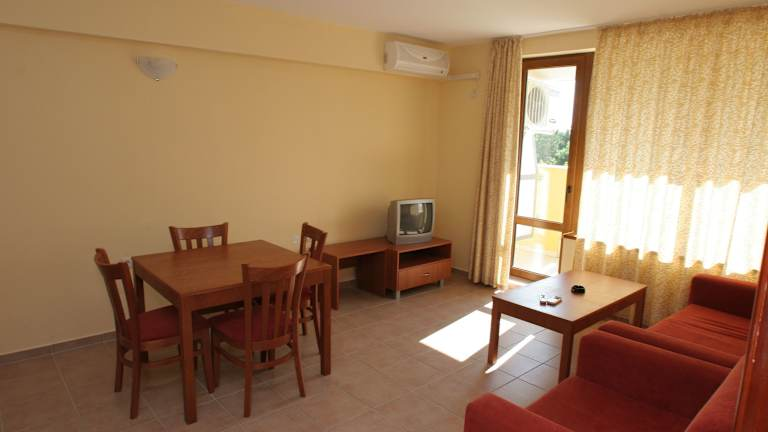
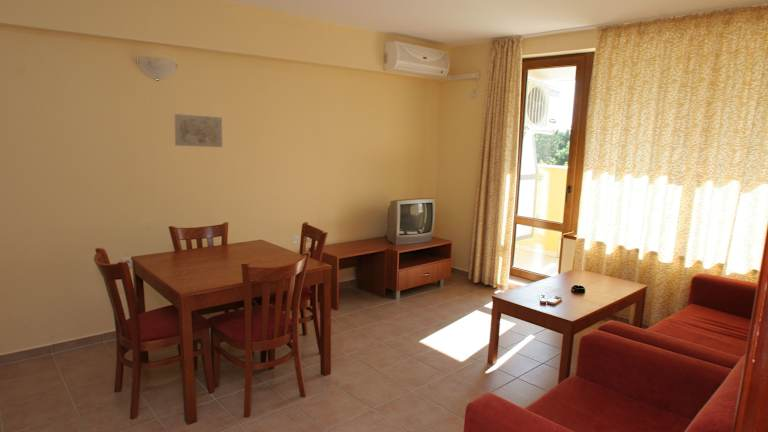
+ wall art (199, 131)
